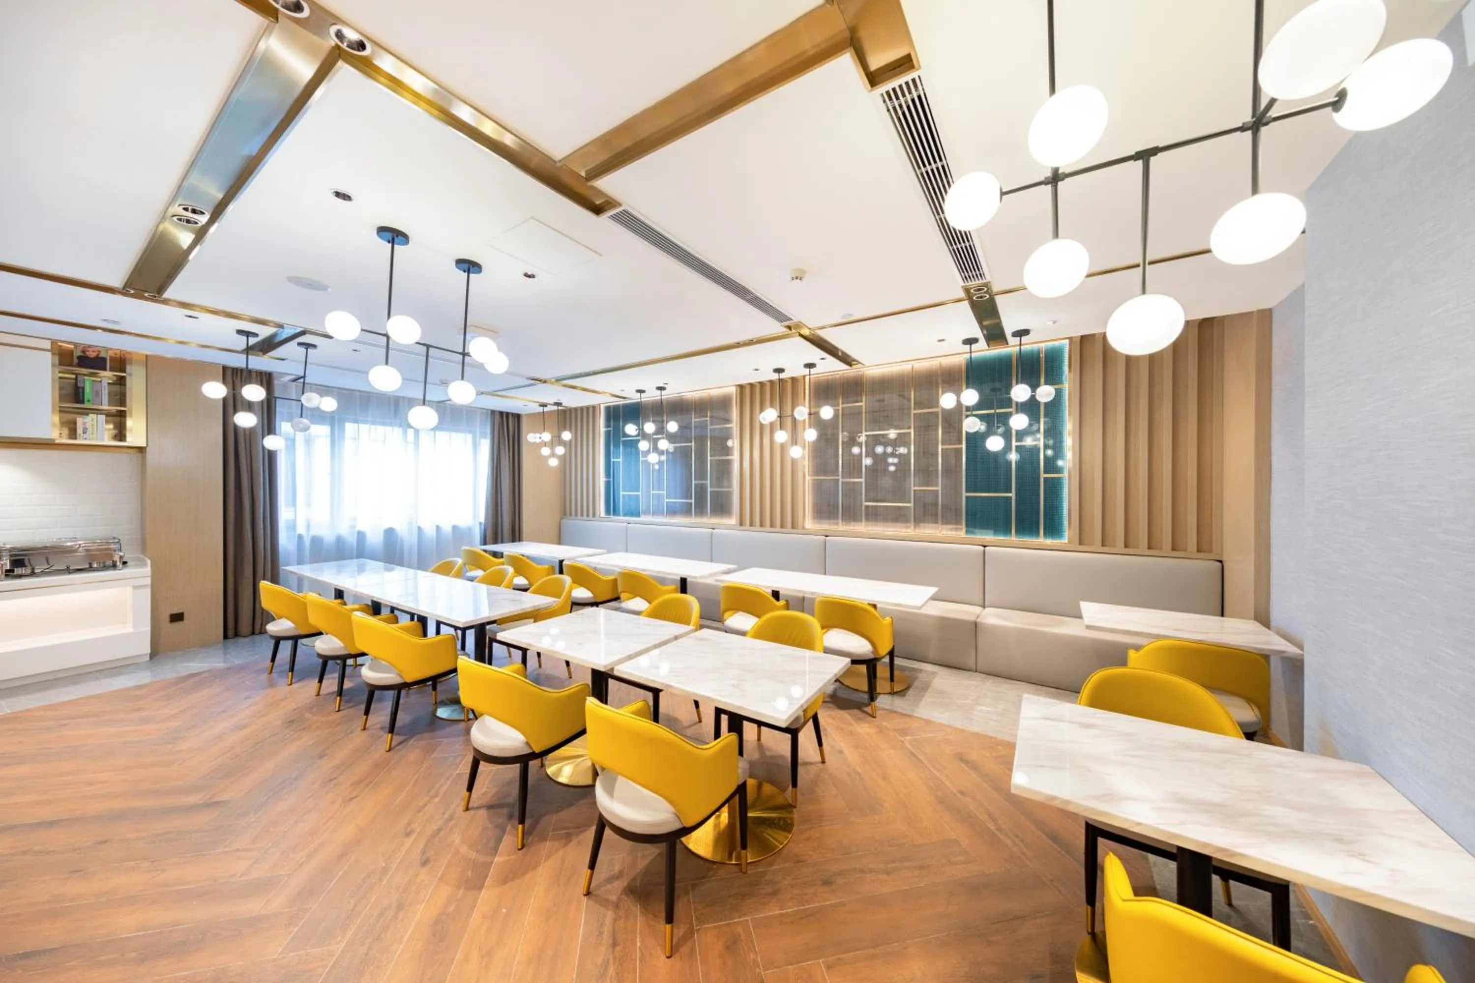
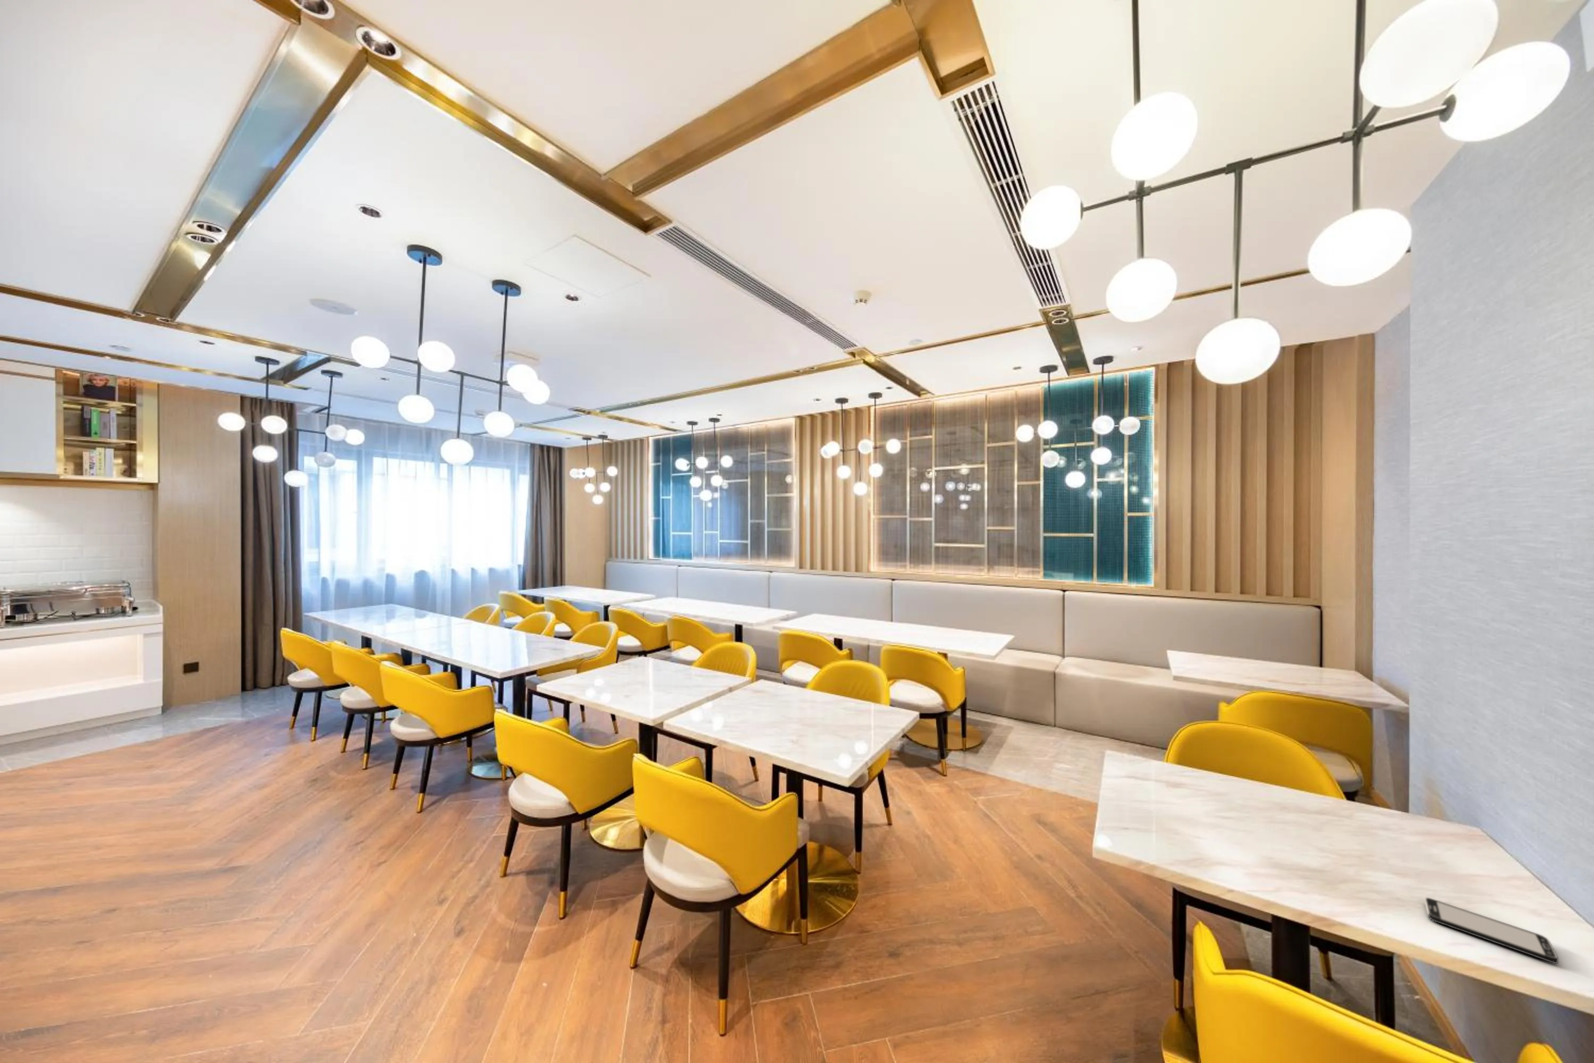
+ smartphone (1486, 928)
